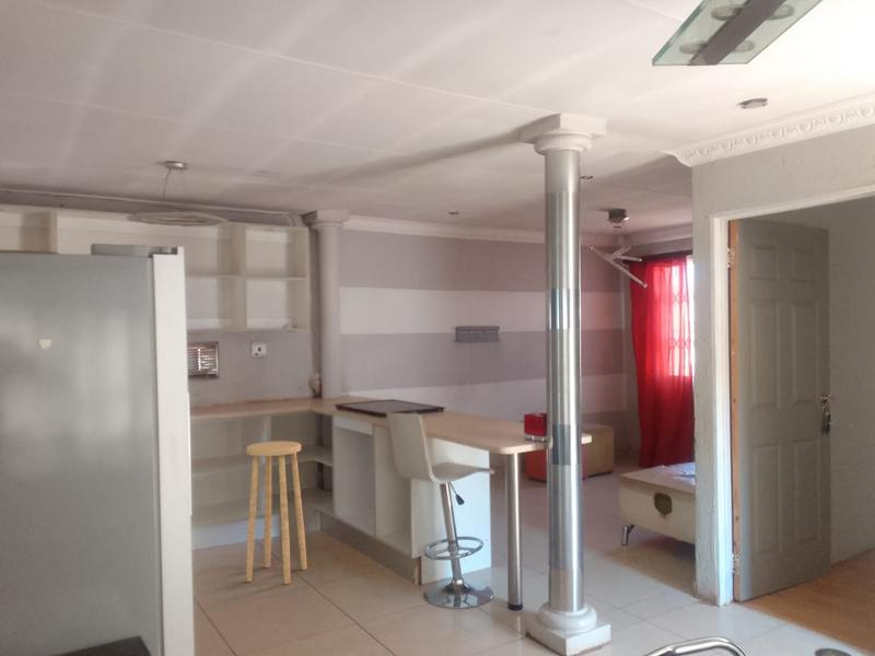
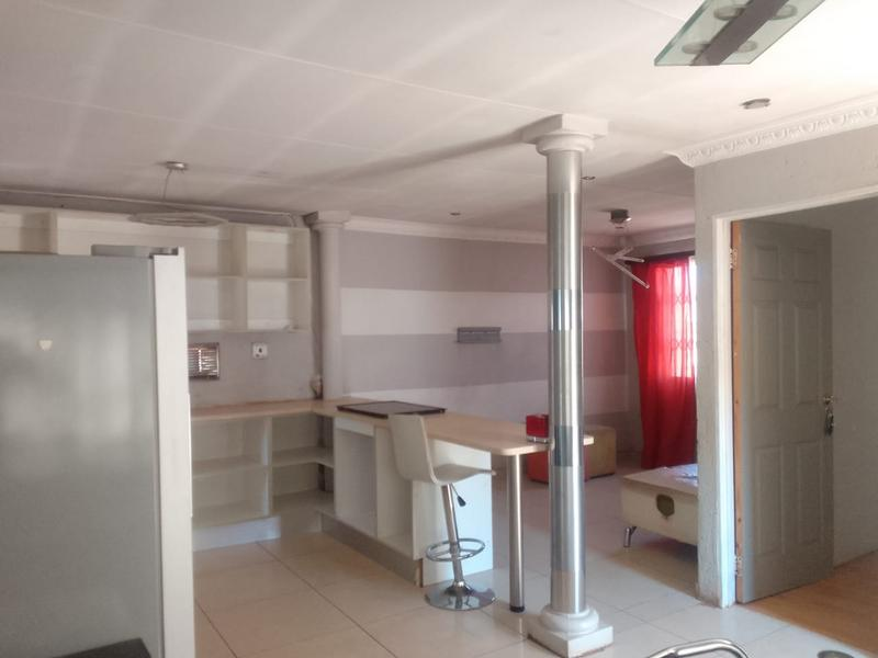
- stool (270, 509)
